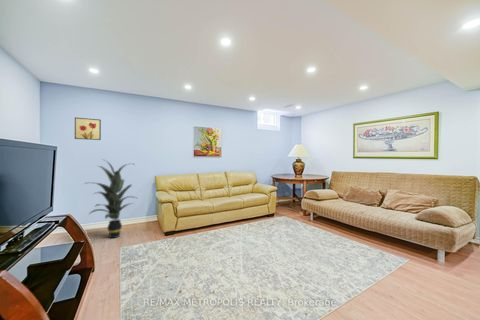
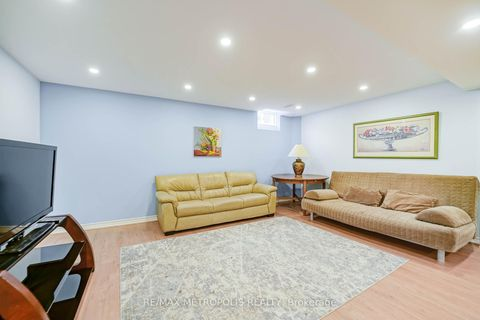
- indoor plant (111, 198)
- wall art (88, 129)
